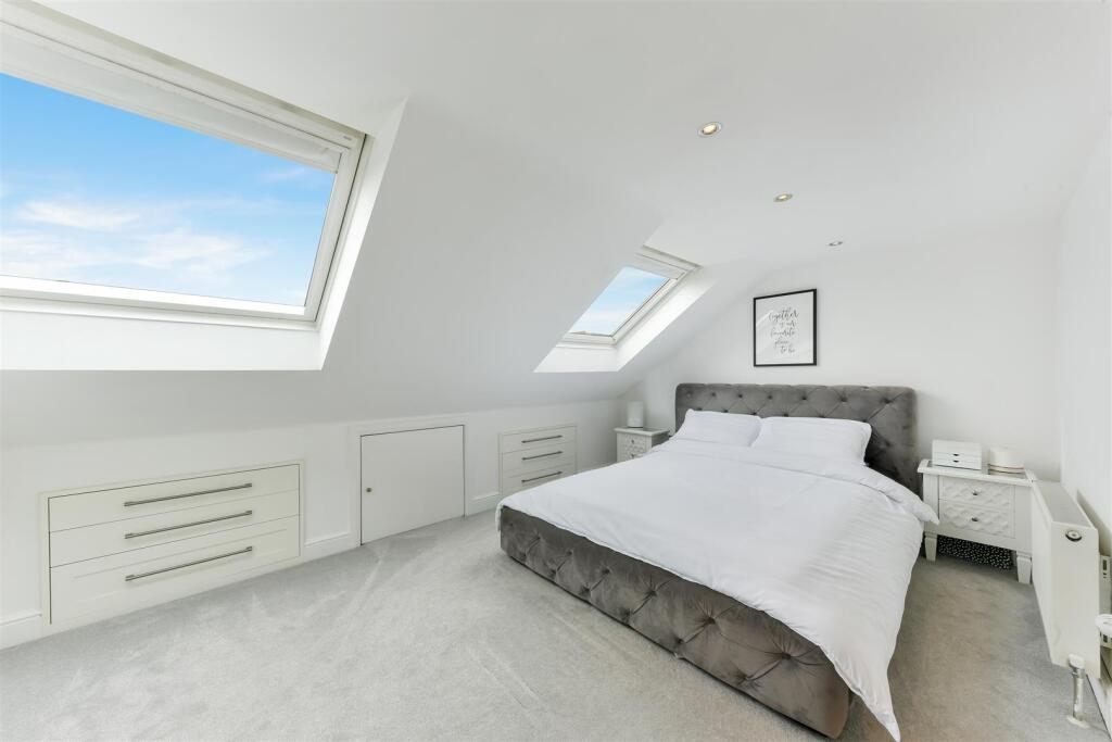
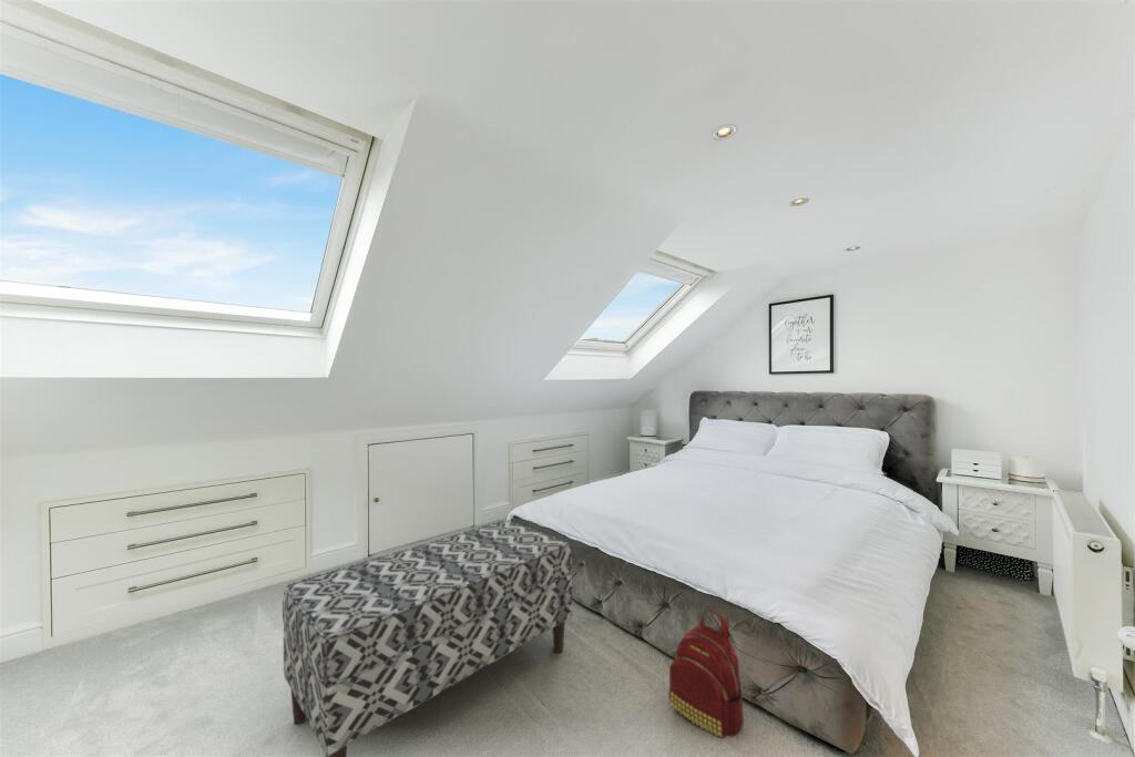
+ backpack (704, 665)
+ bench (443, 621)
